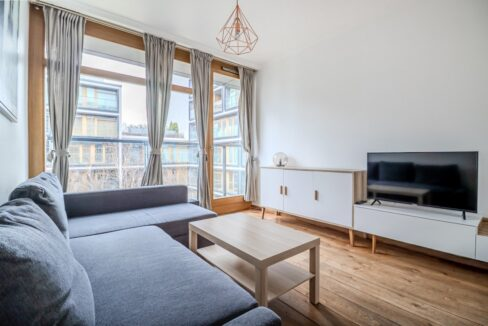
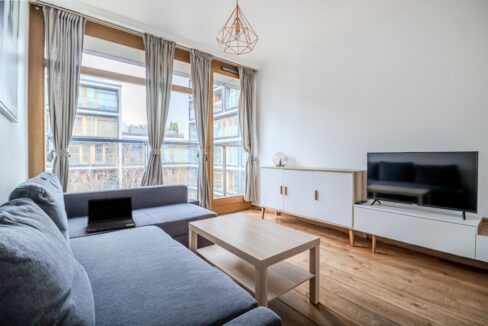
+ laptop computer (111, 212)
